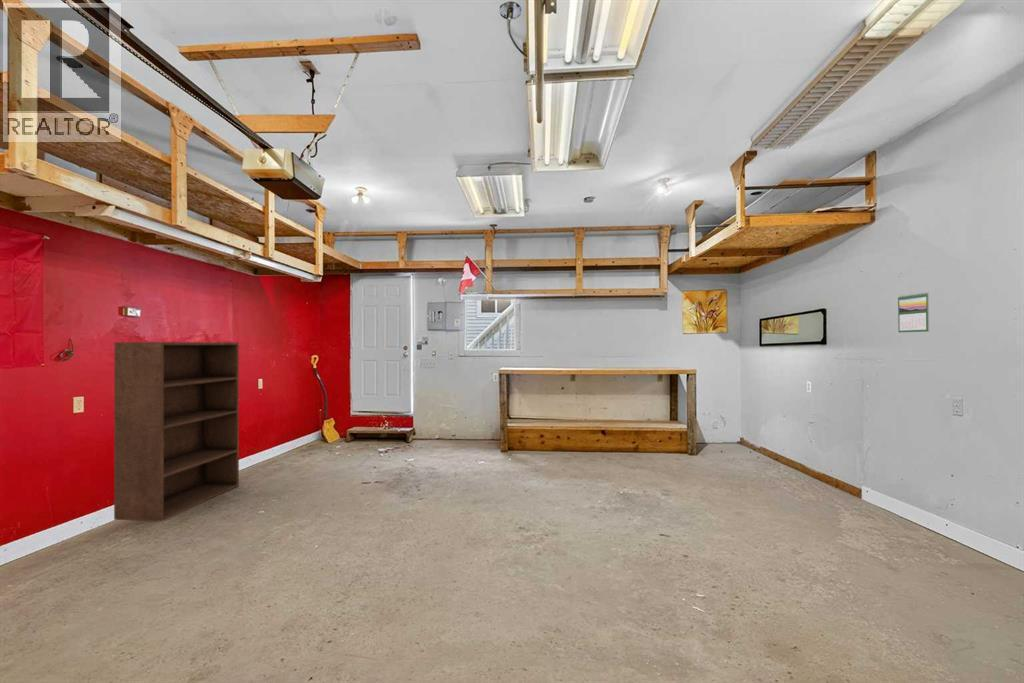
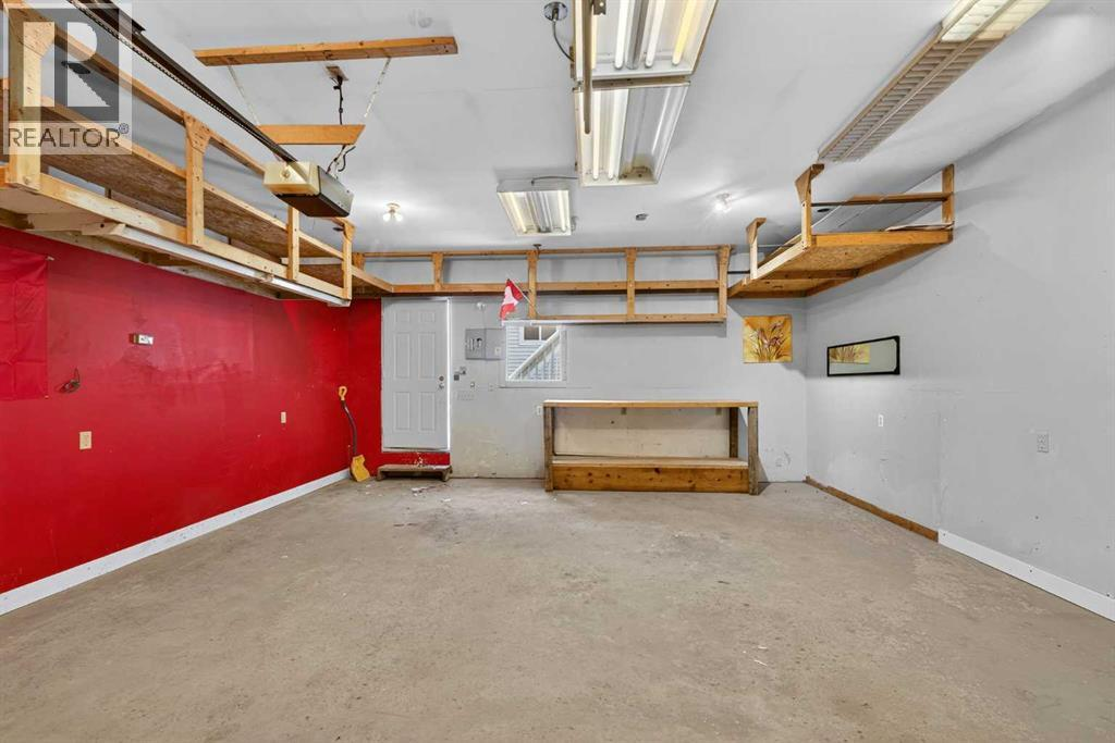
- bookshelf (183, 421)
- calendar (912, 312)
